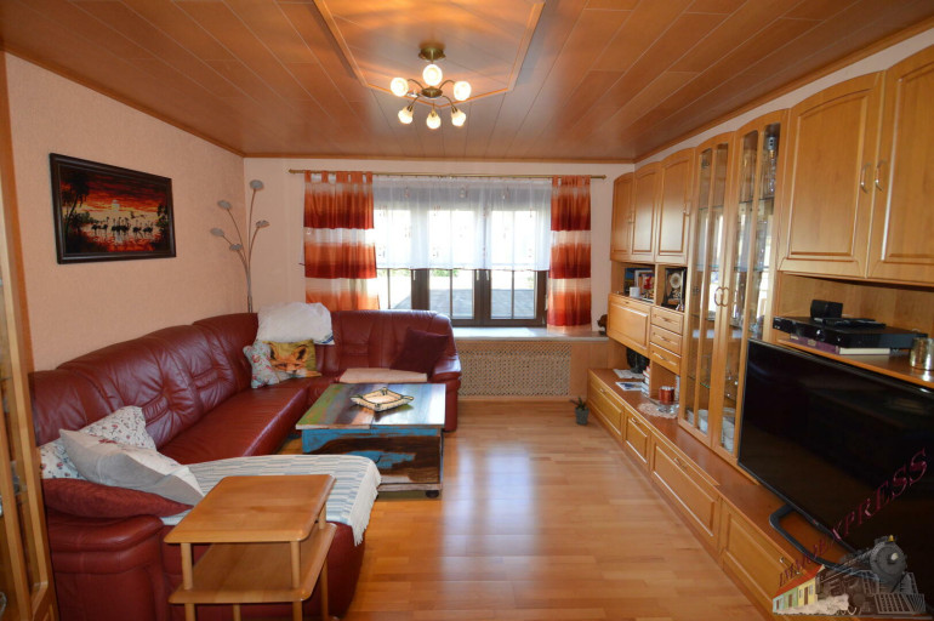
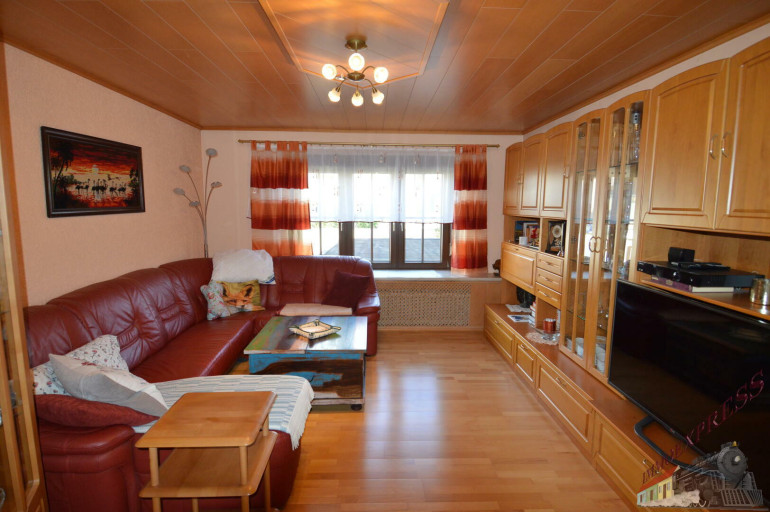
- potted plant (579, 409)
